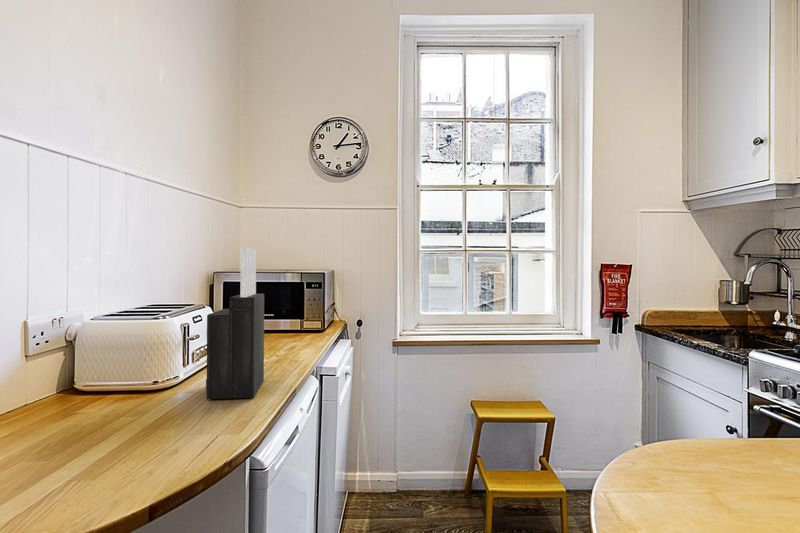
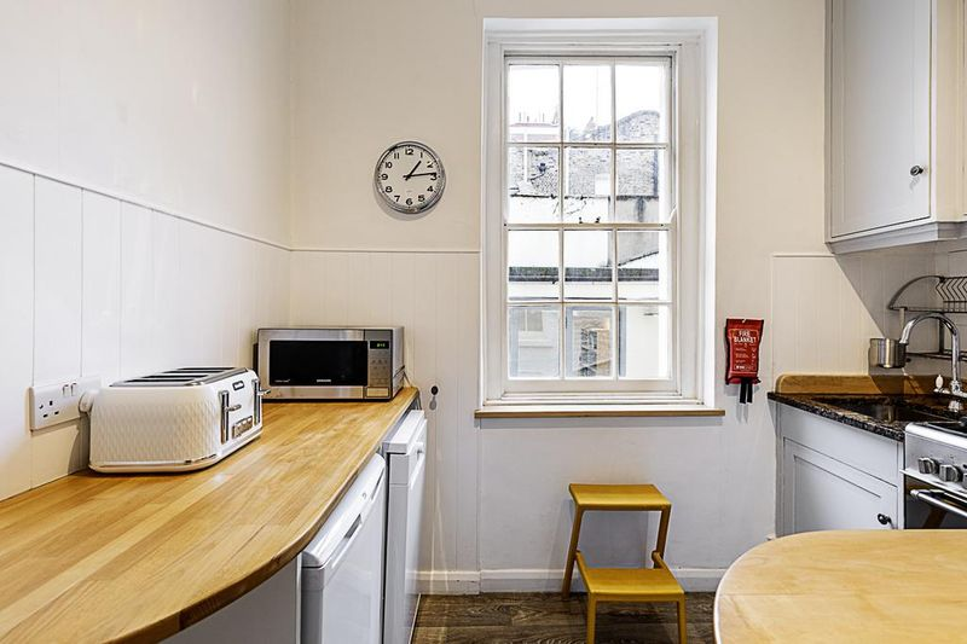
- knife block (232, 318)
